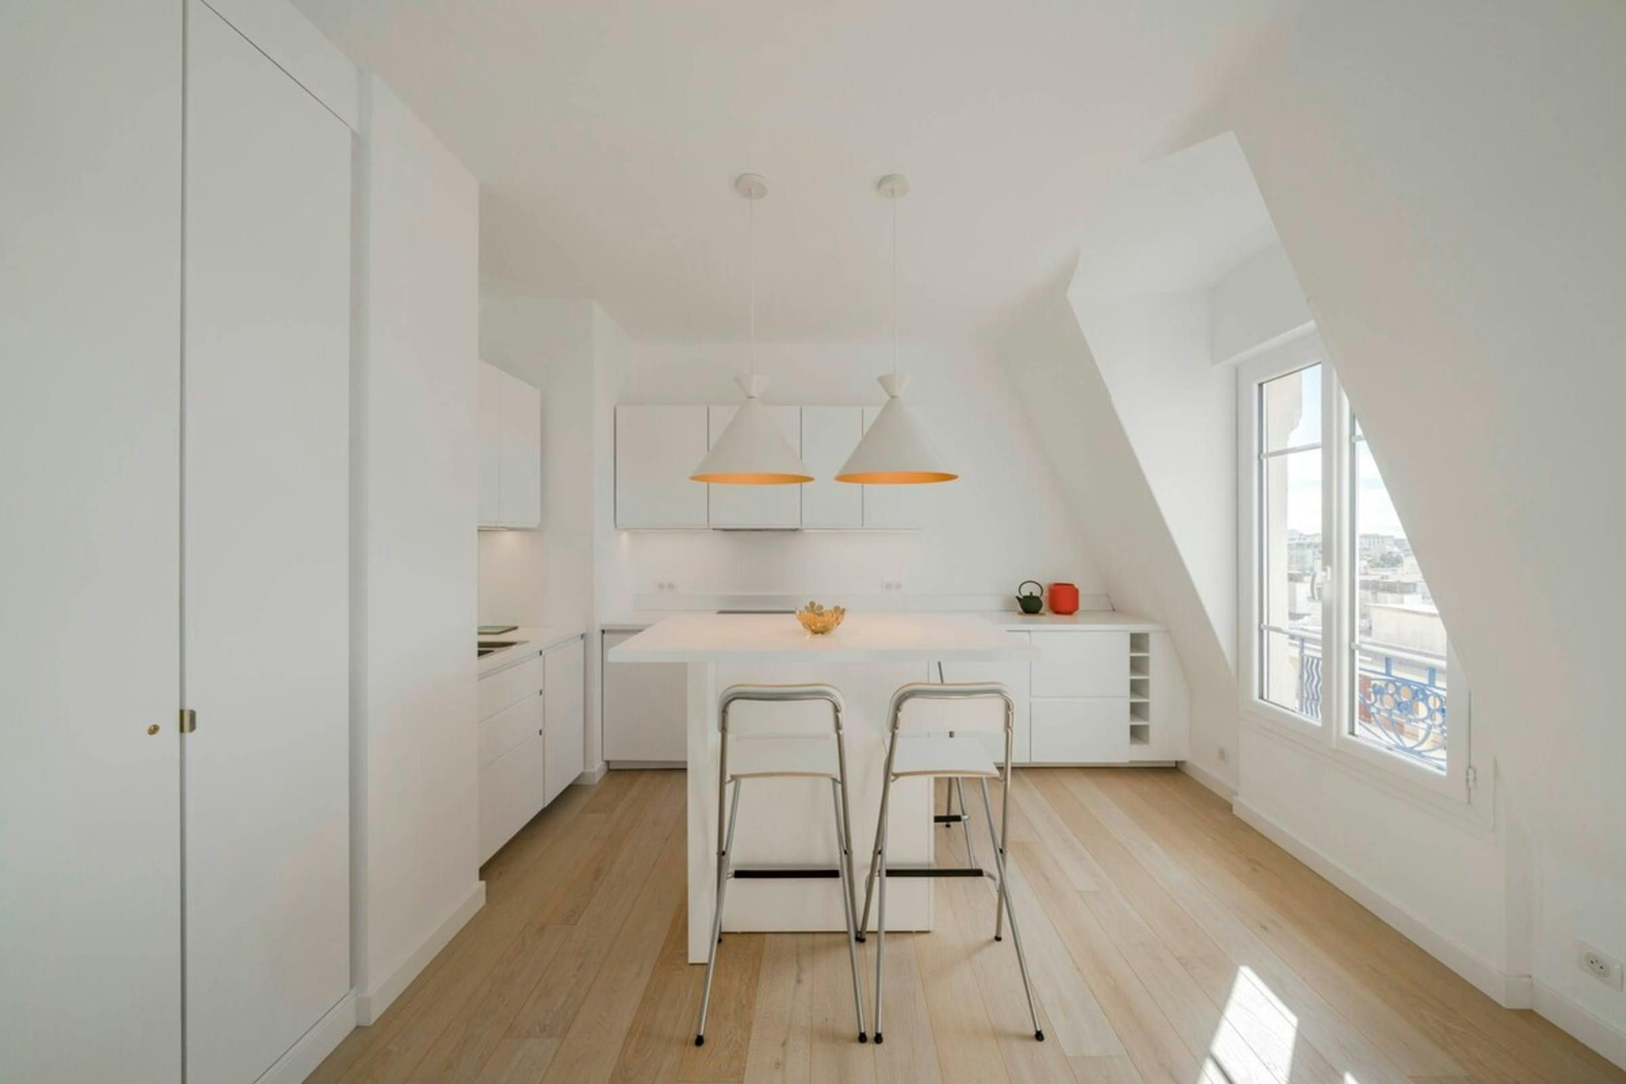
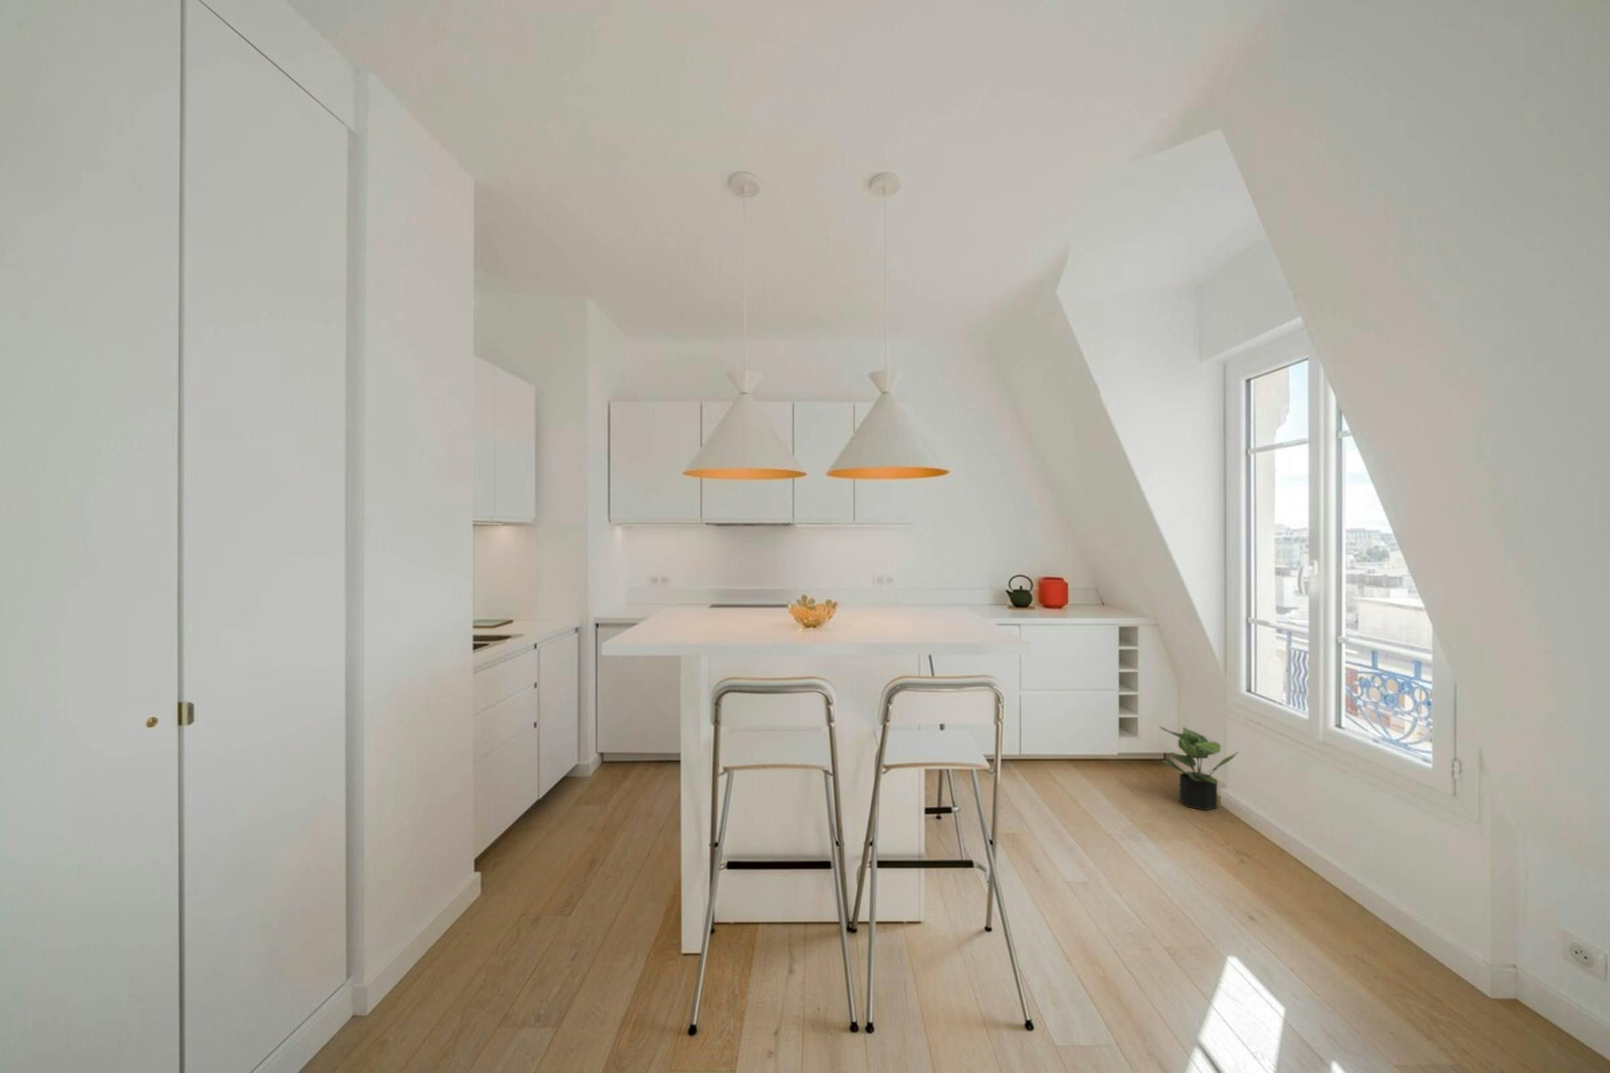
+ potted plant (1191, 764)
